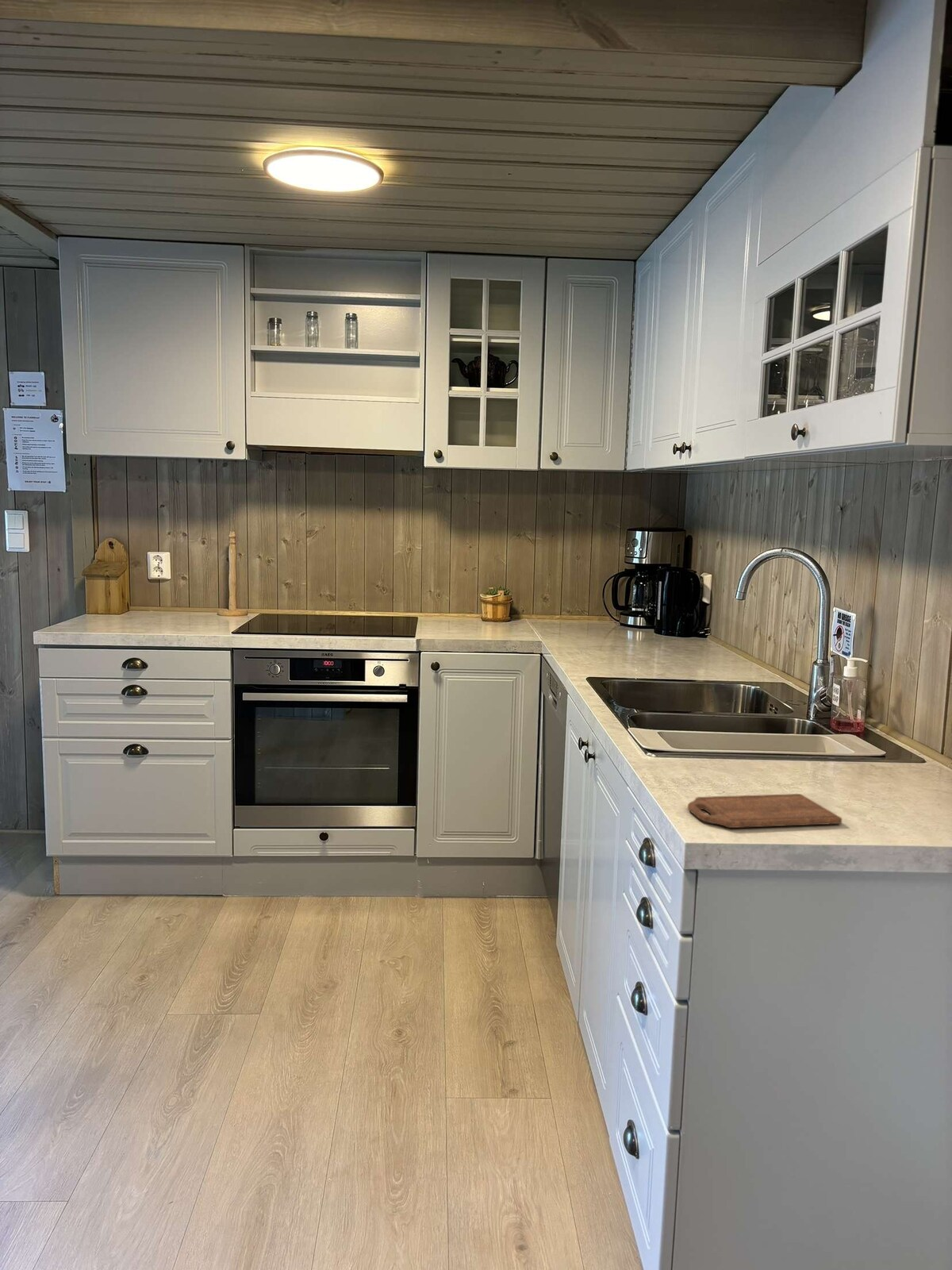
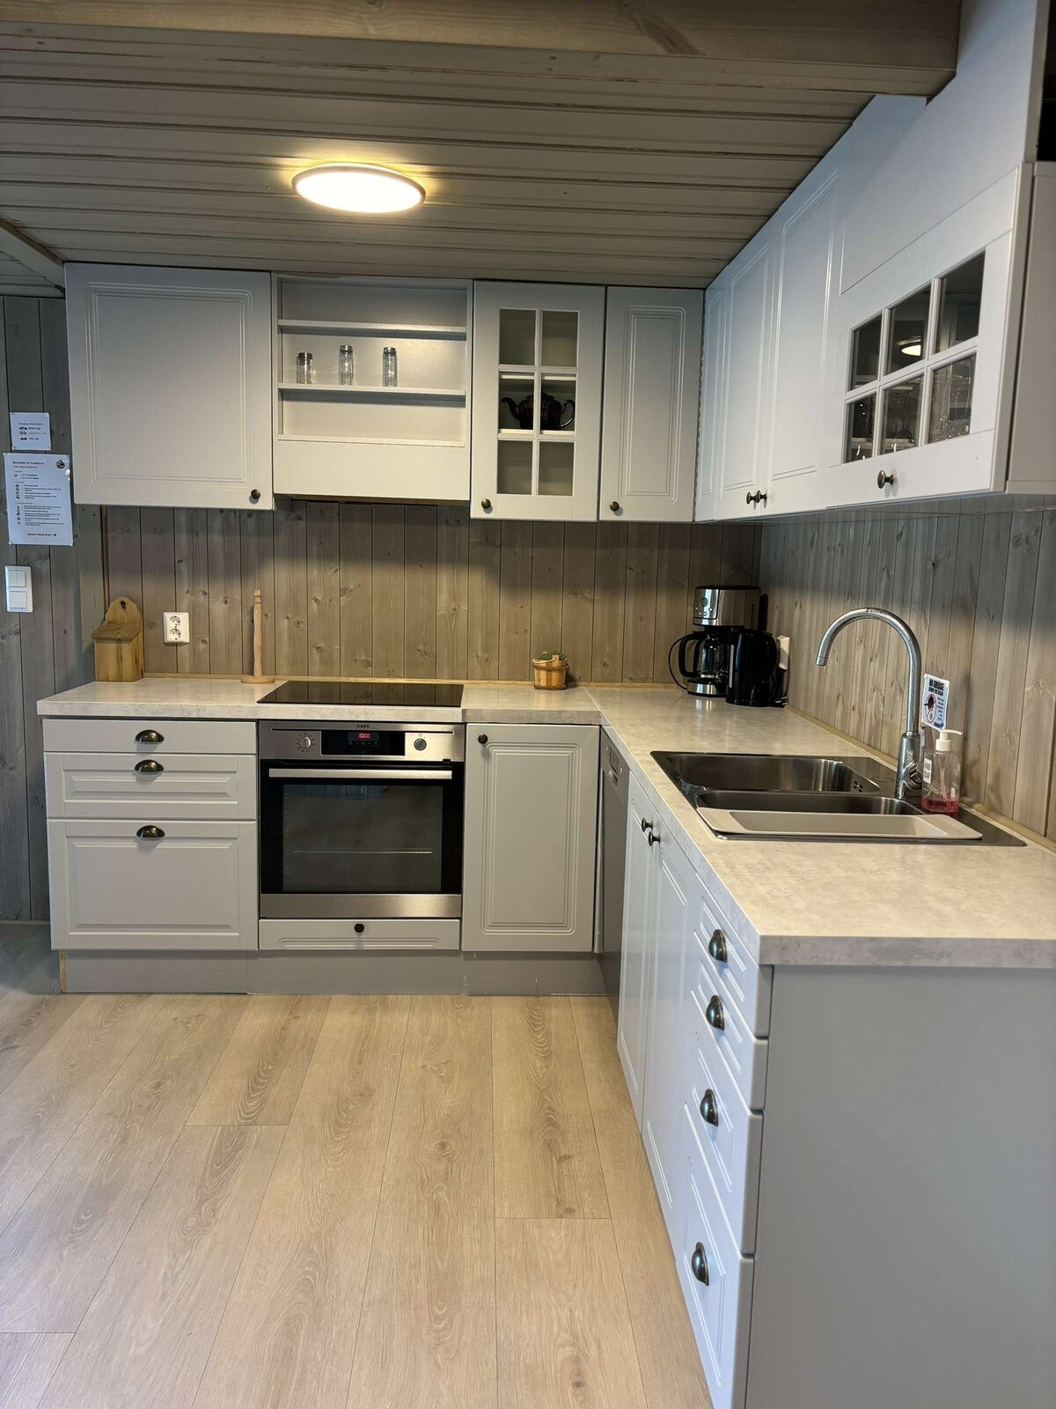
- cutting board (758, 810)
